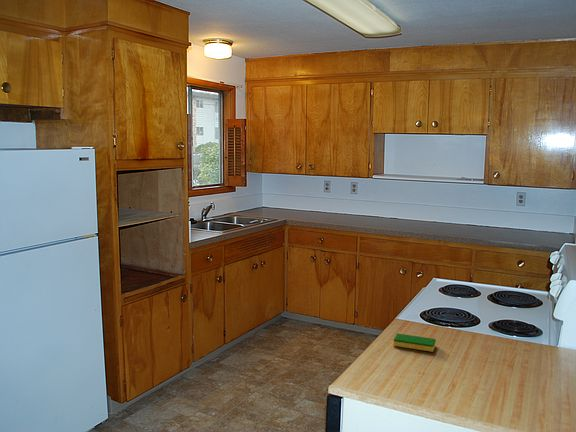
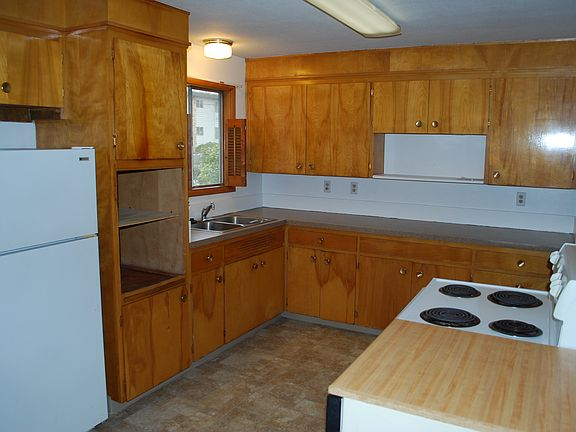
- dish sponge (414, 342)
